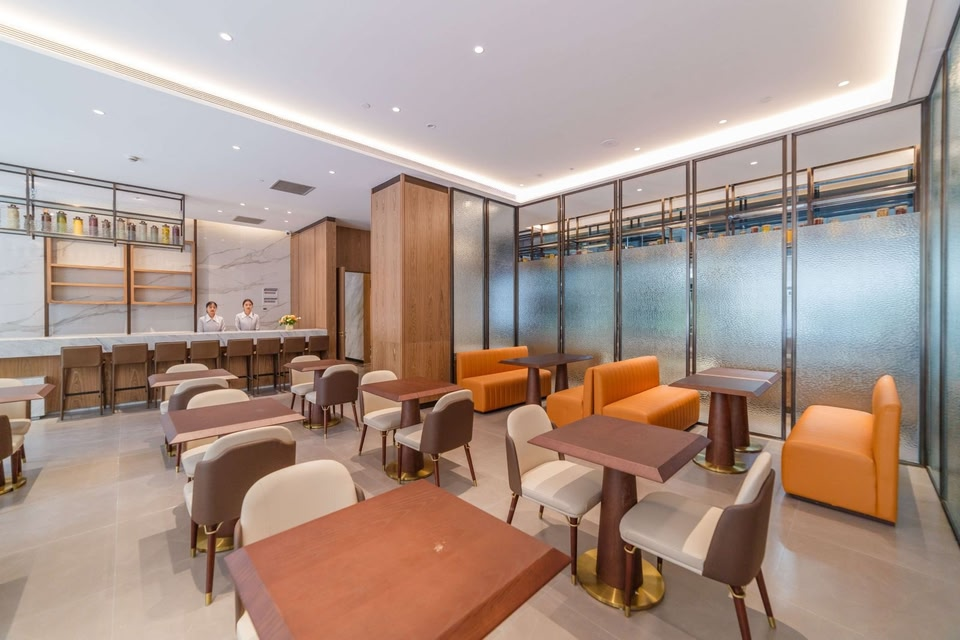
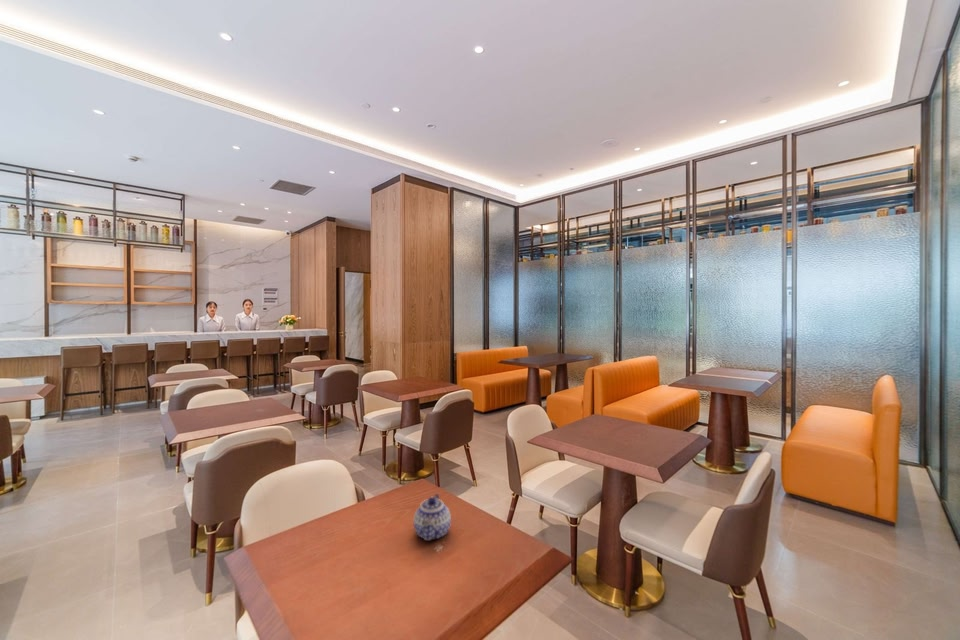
+ teapot (432, 514)
